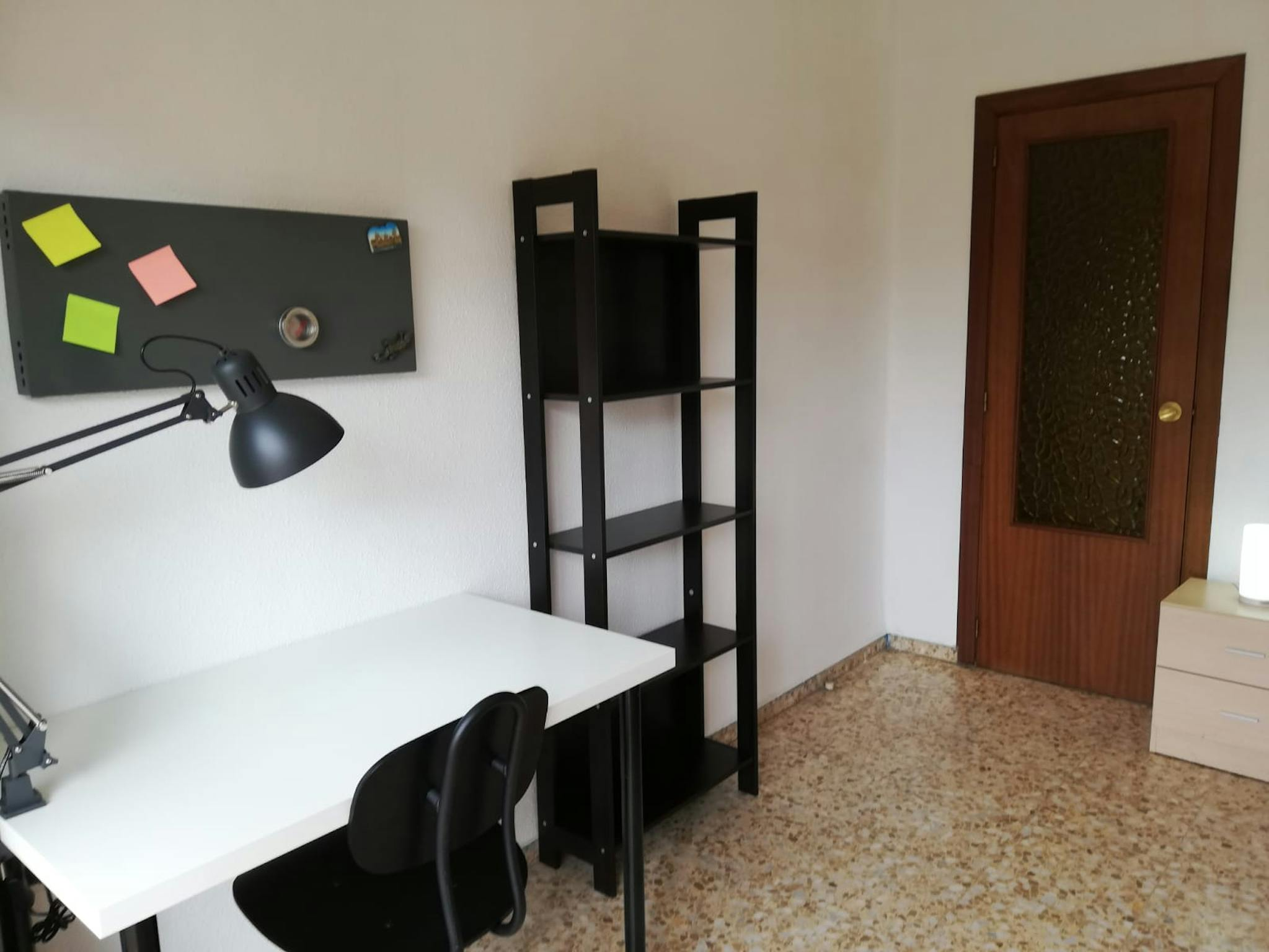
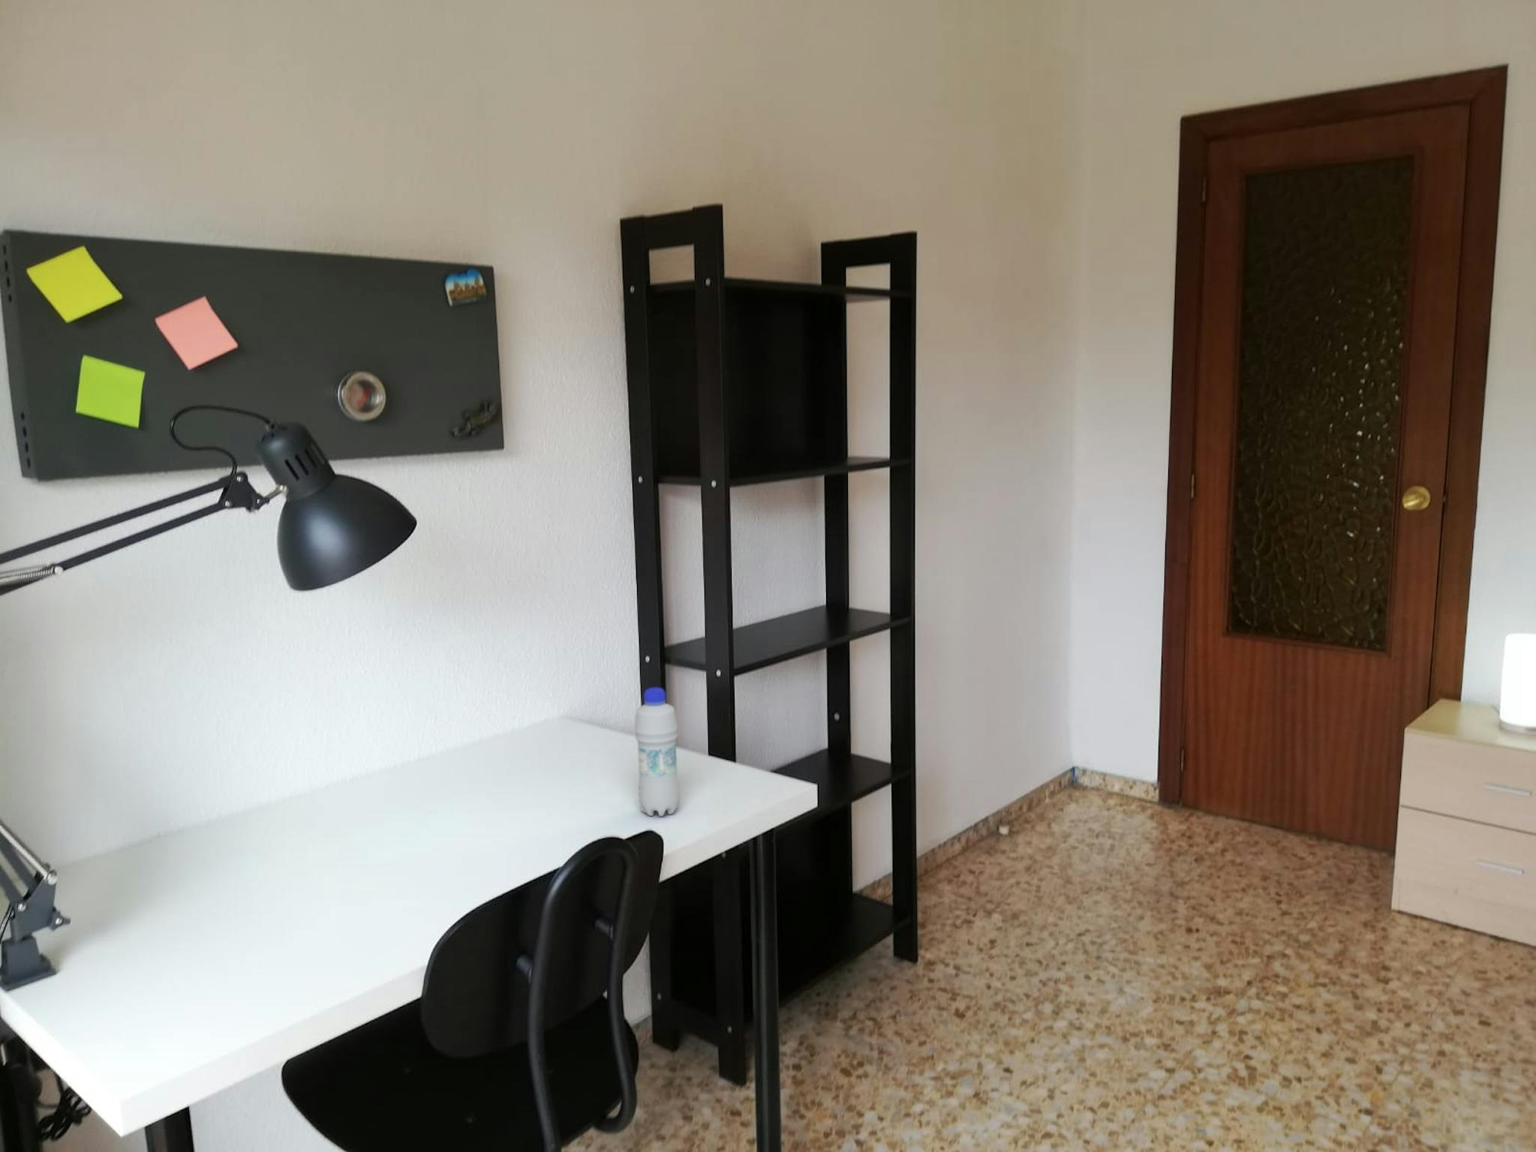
+ bottle (656, 750)
